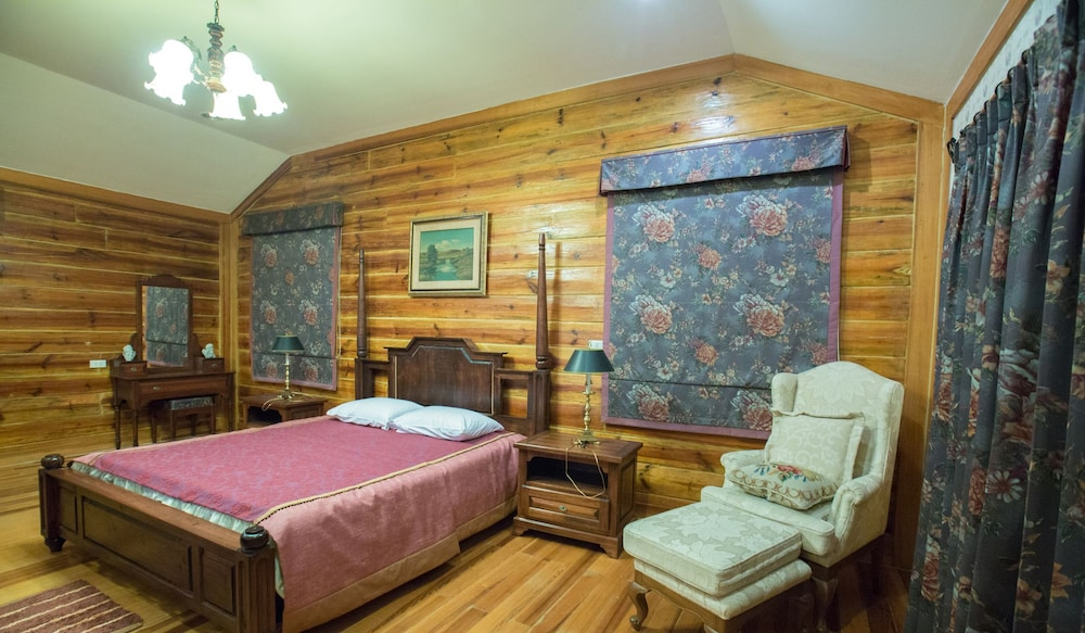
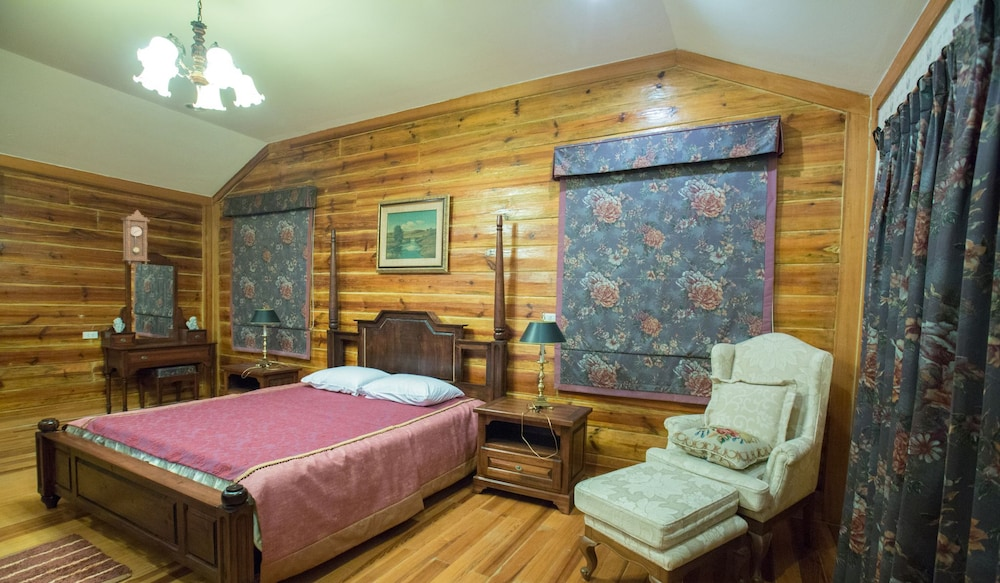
+ pendulum clock (135, 238)
